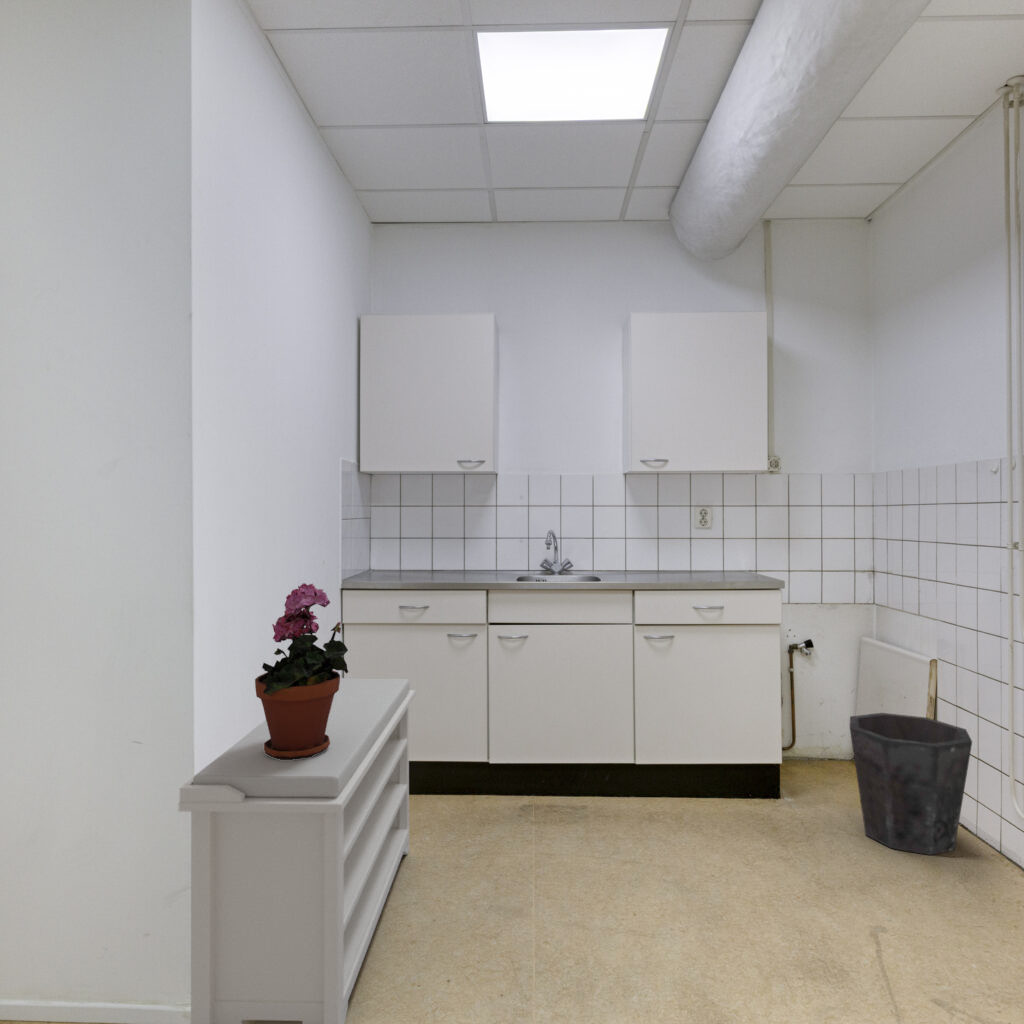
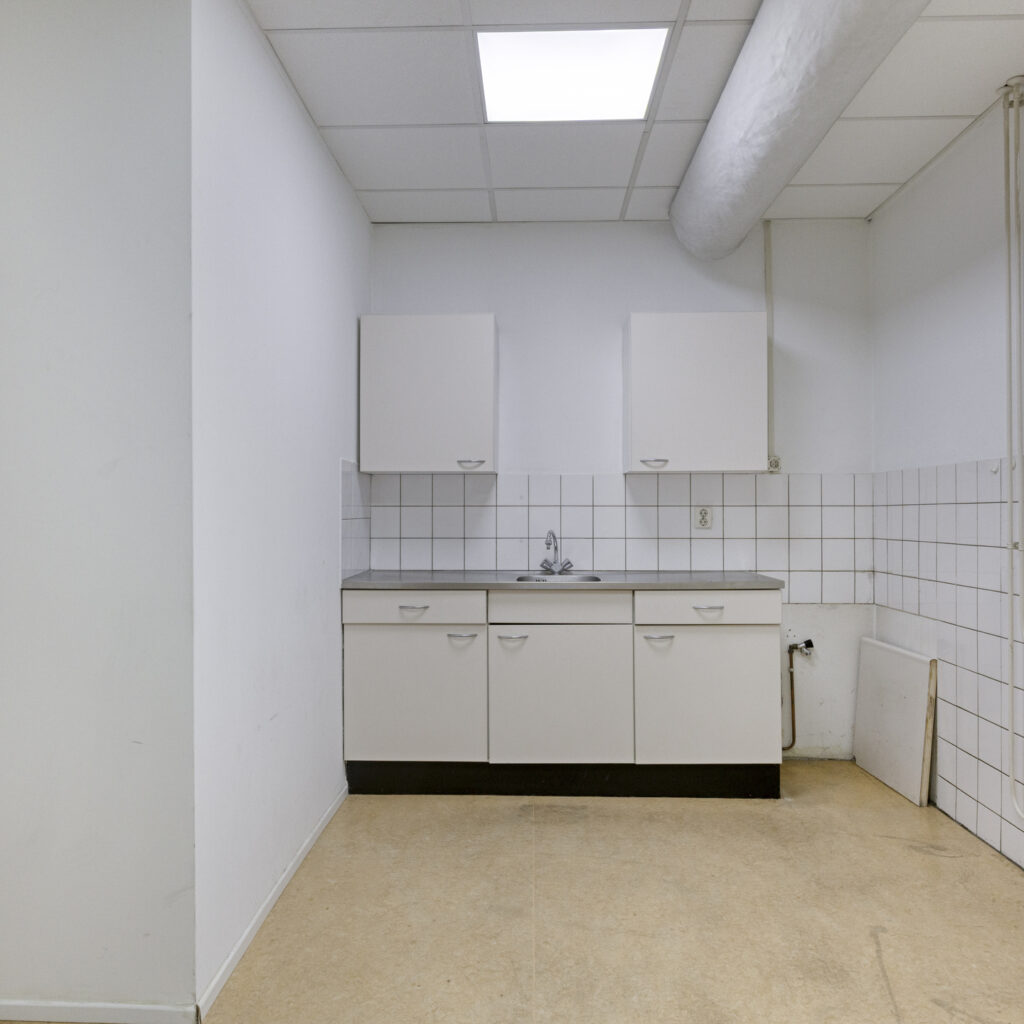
- potted plant (301, 665)
- bench (325, 820)
- waste bin (907, 781)
